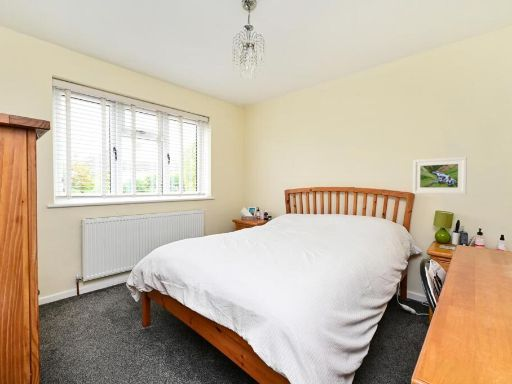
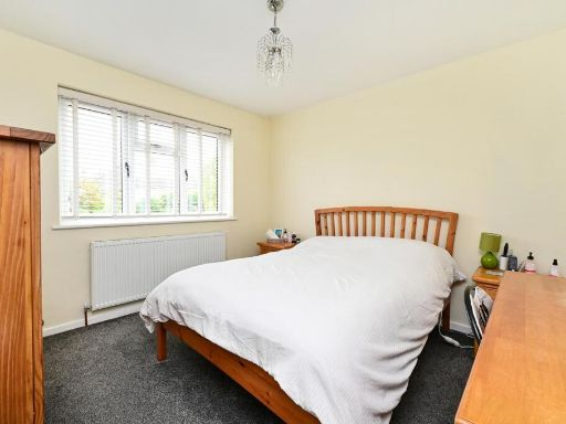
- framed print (438, 176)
